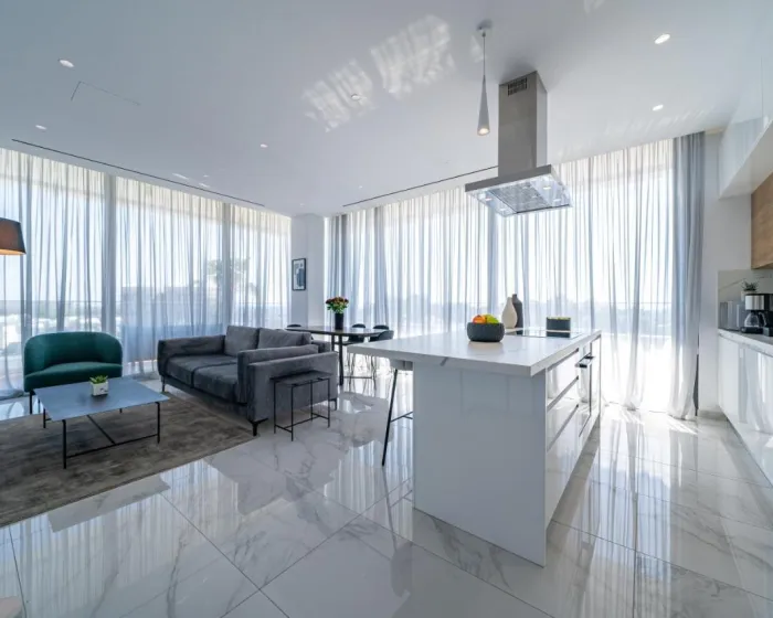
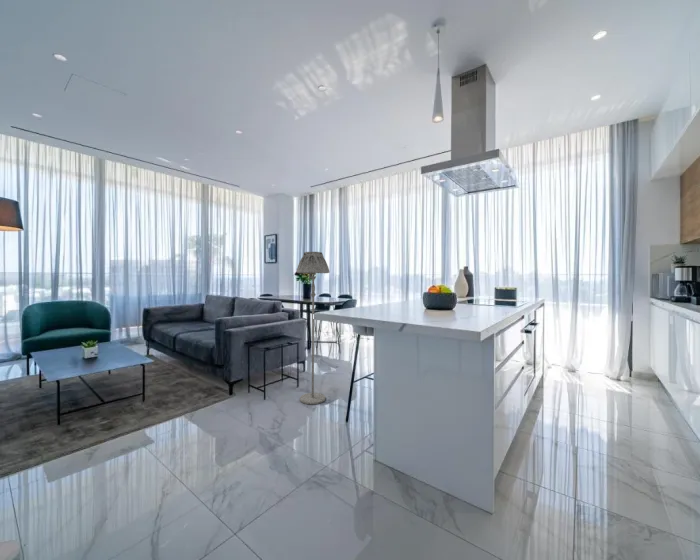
+ floor lamp (312, 325)
